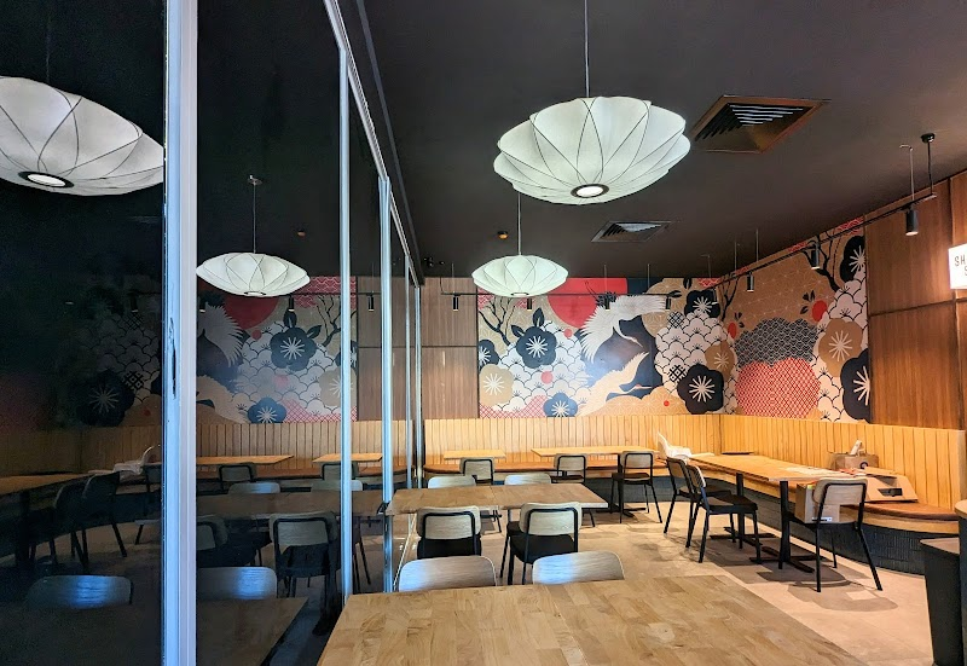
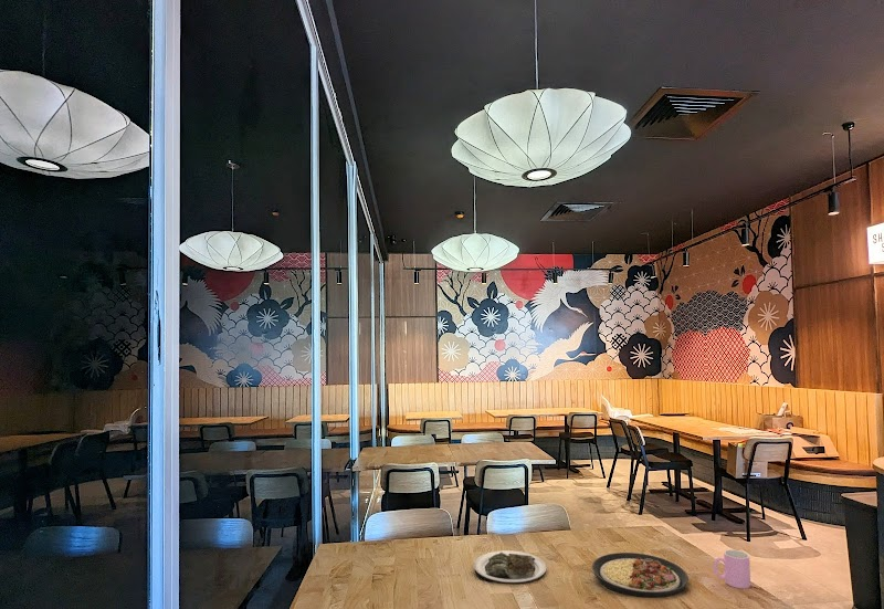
+ plate (639, 573)
+ cup (730, 568)
+ plate (509, 565)
